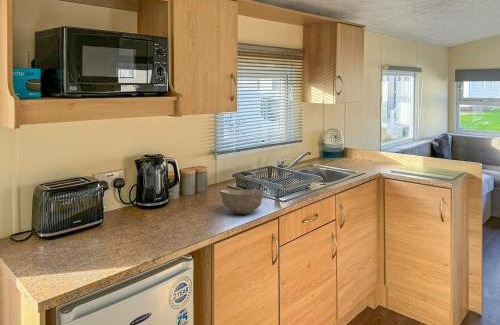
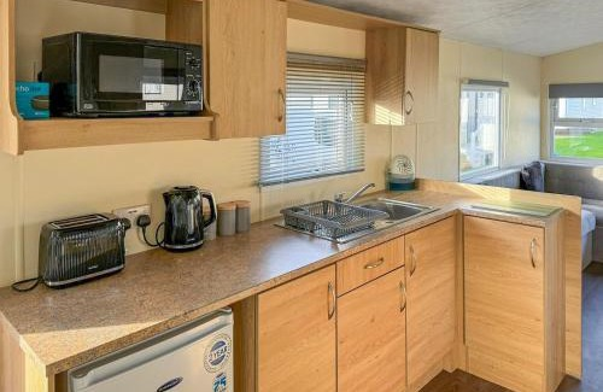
- bowl (241, 201)
